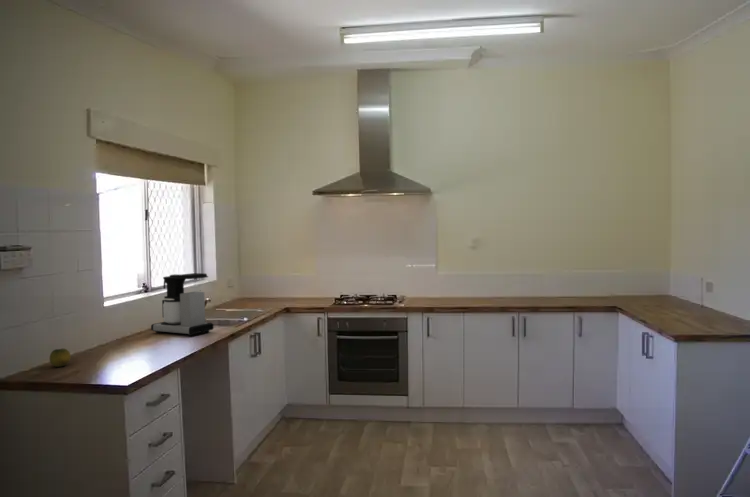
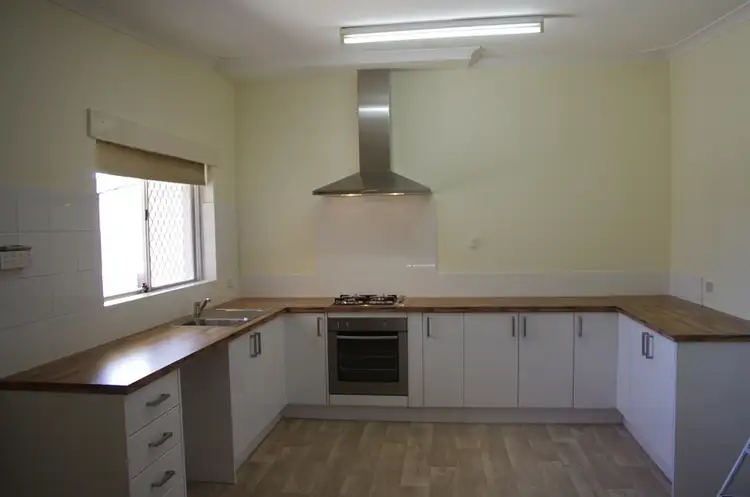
- fruit (60, 357)
- coffee maker (181, 303)
